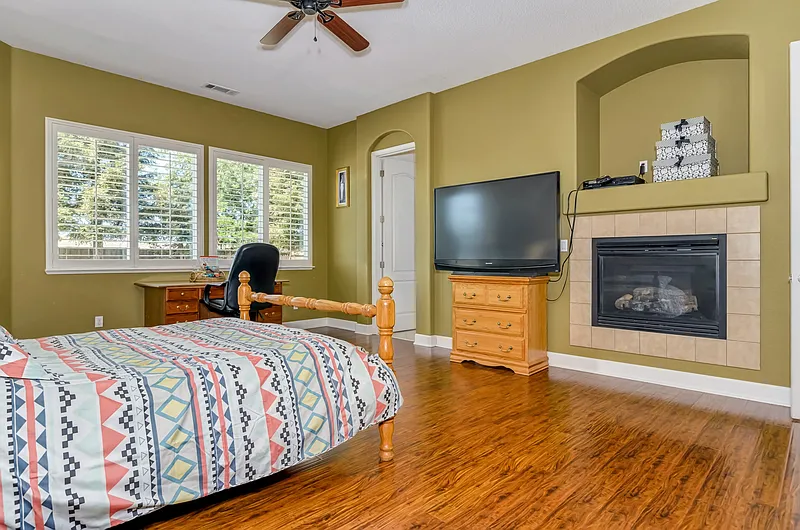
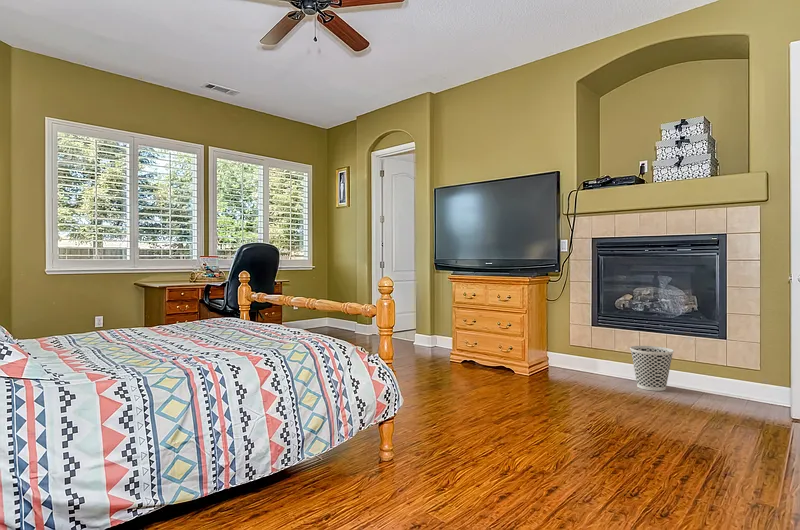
+ wastebasket (651, 368)
